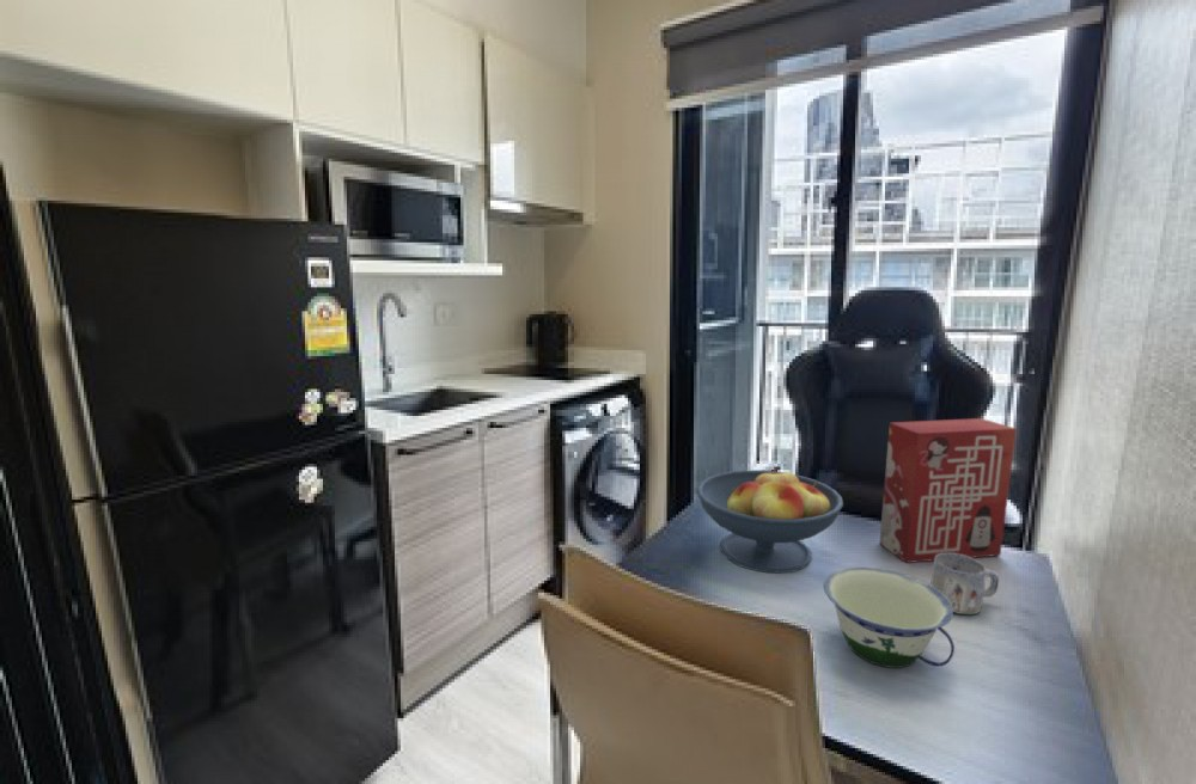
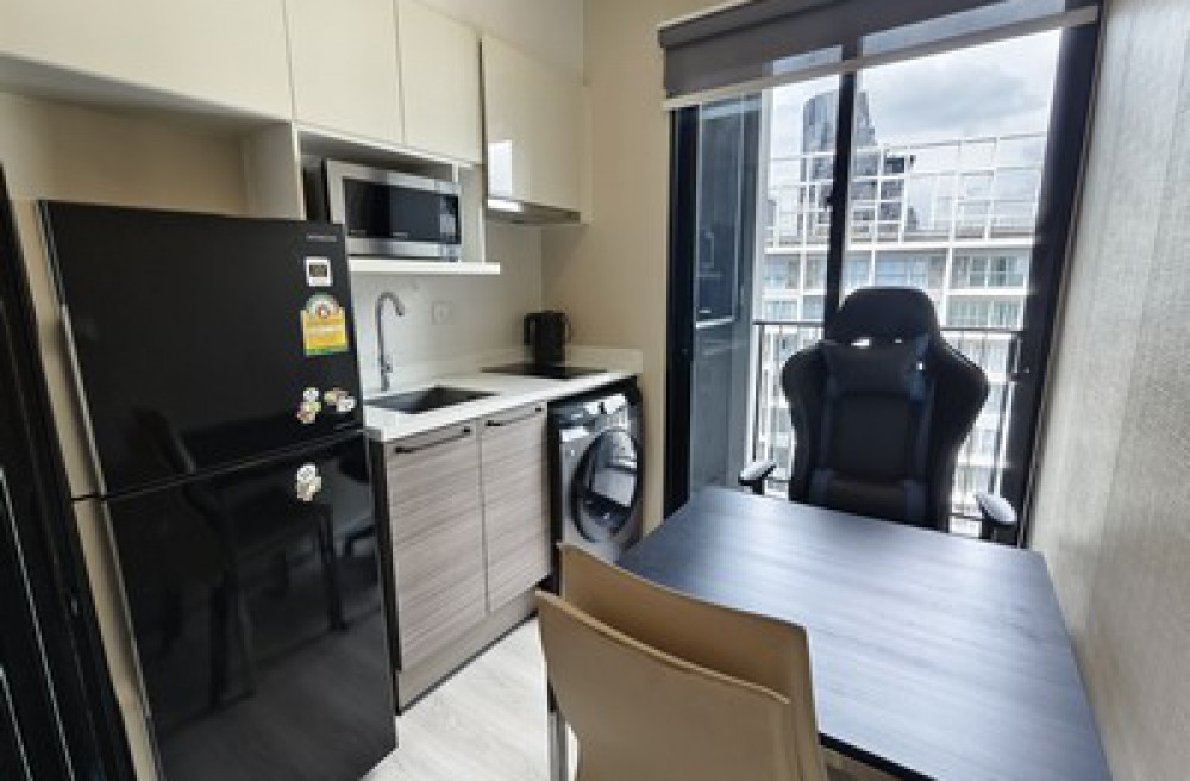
- cereal box (944, 488)
- mug (965, 582)
- bowl (885, 624)
- fruit bowl (767, 512)
